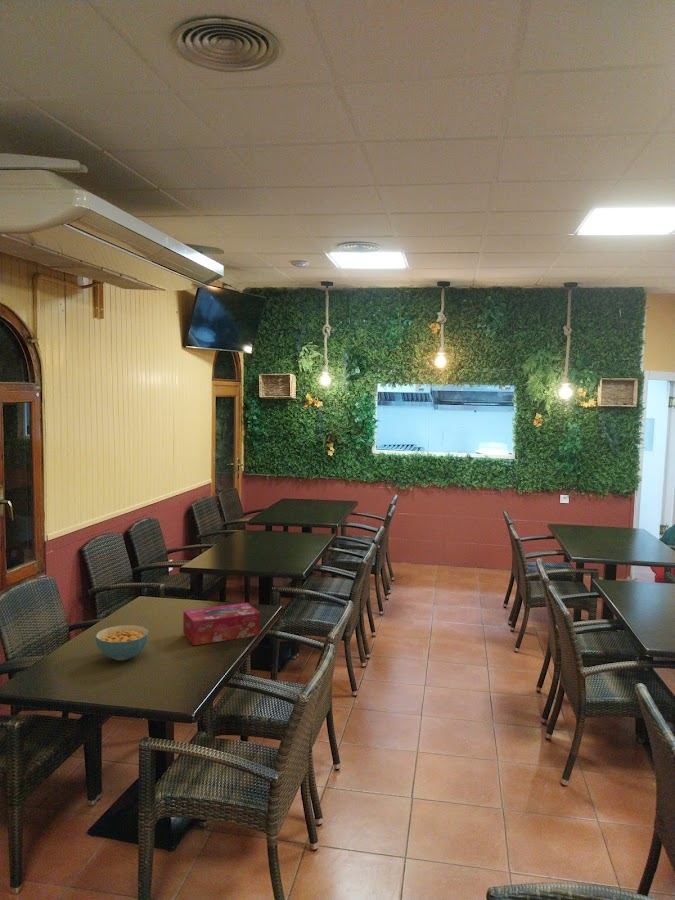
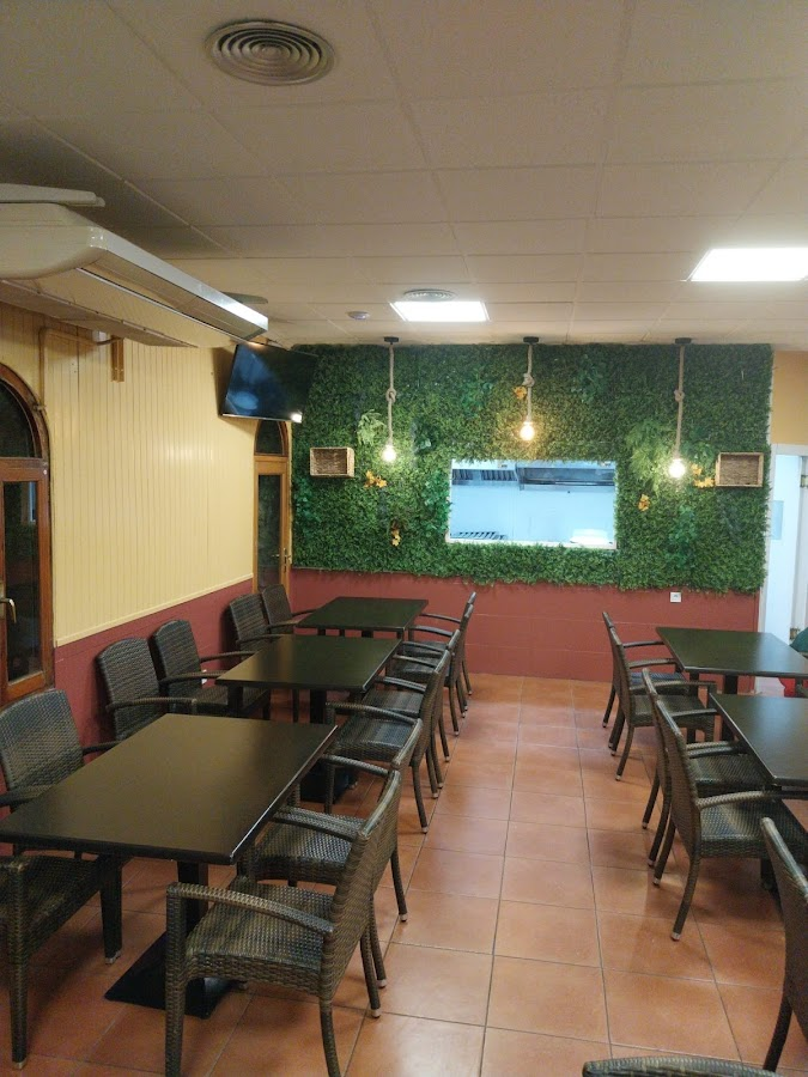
- tissue box (221, 622)
- cereal bowl (122, 645)
